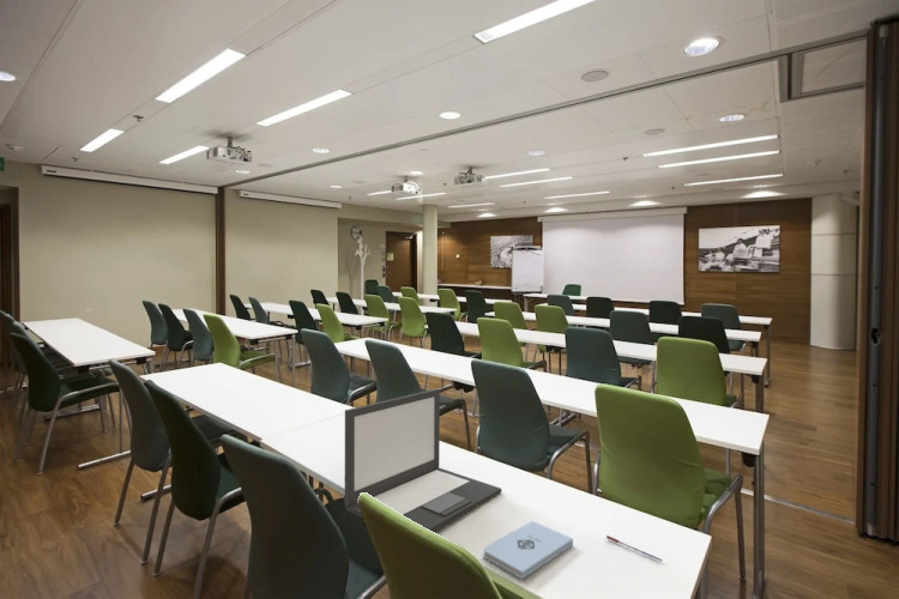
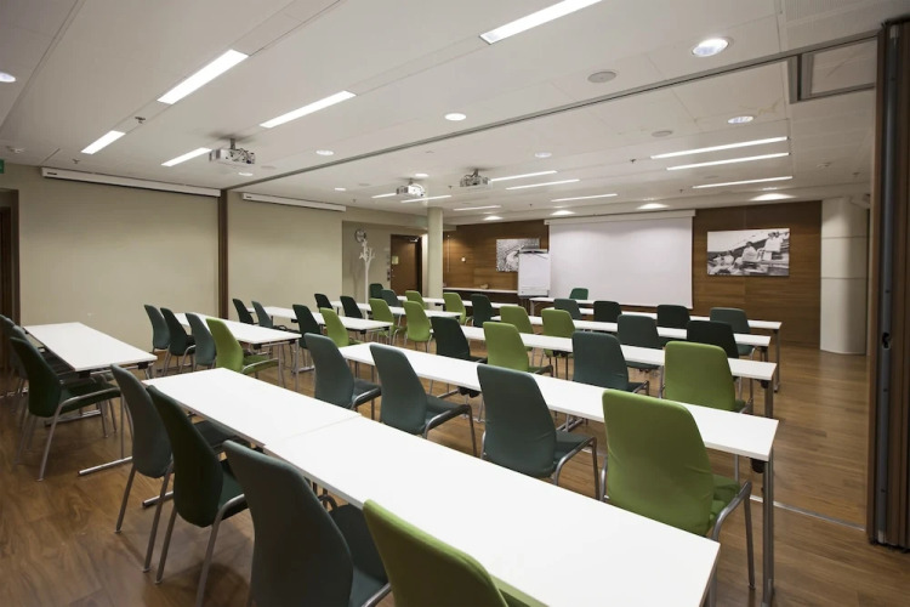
- pen (633, 547)
- laptop (426, 453)
- notepad (527, 546)
